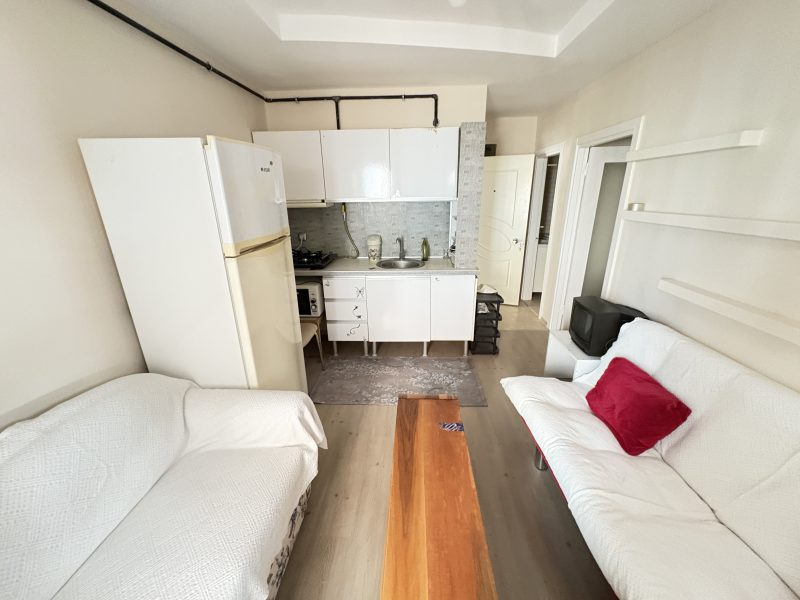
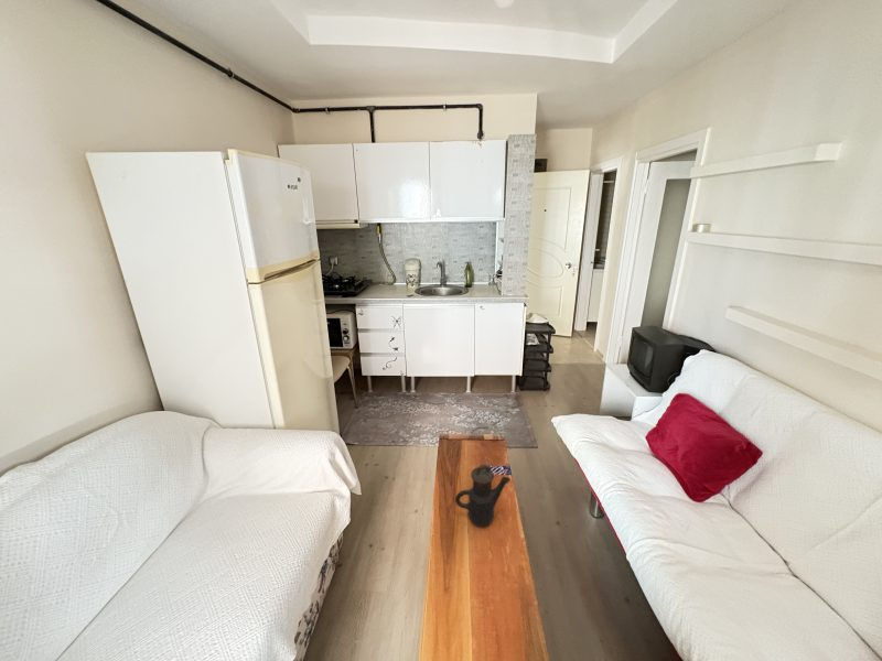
+ teapot (482, 492)
